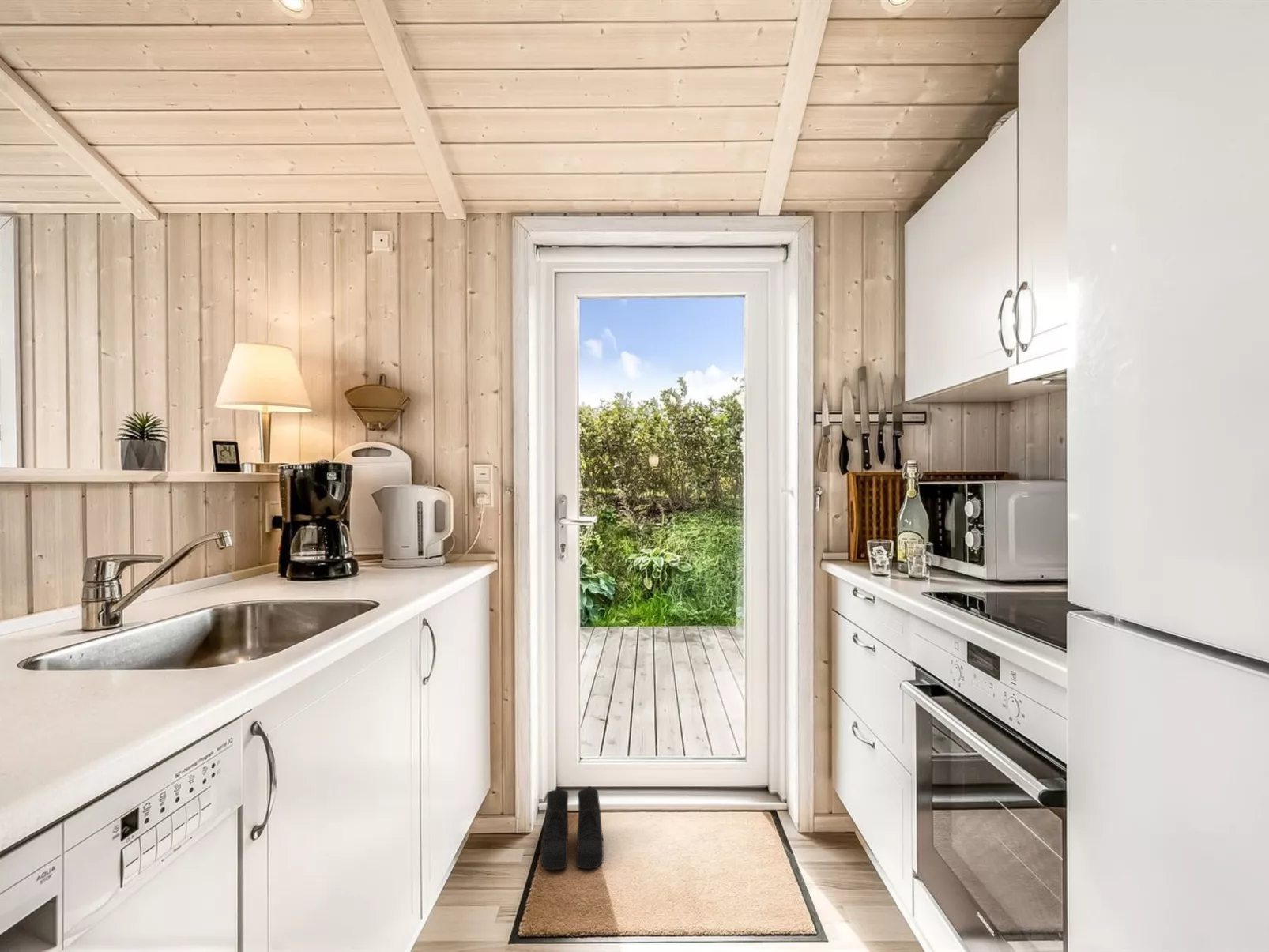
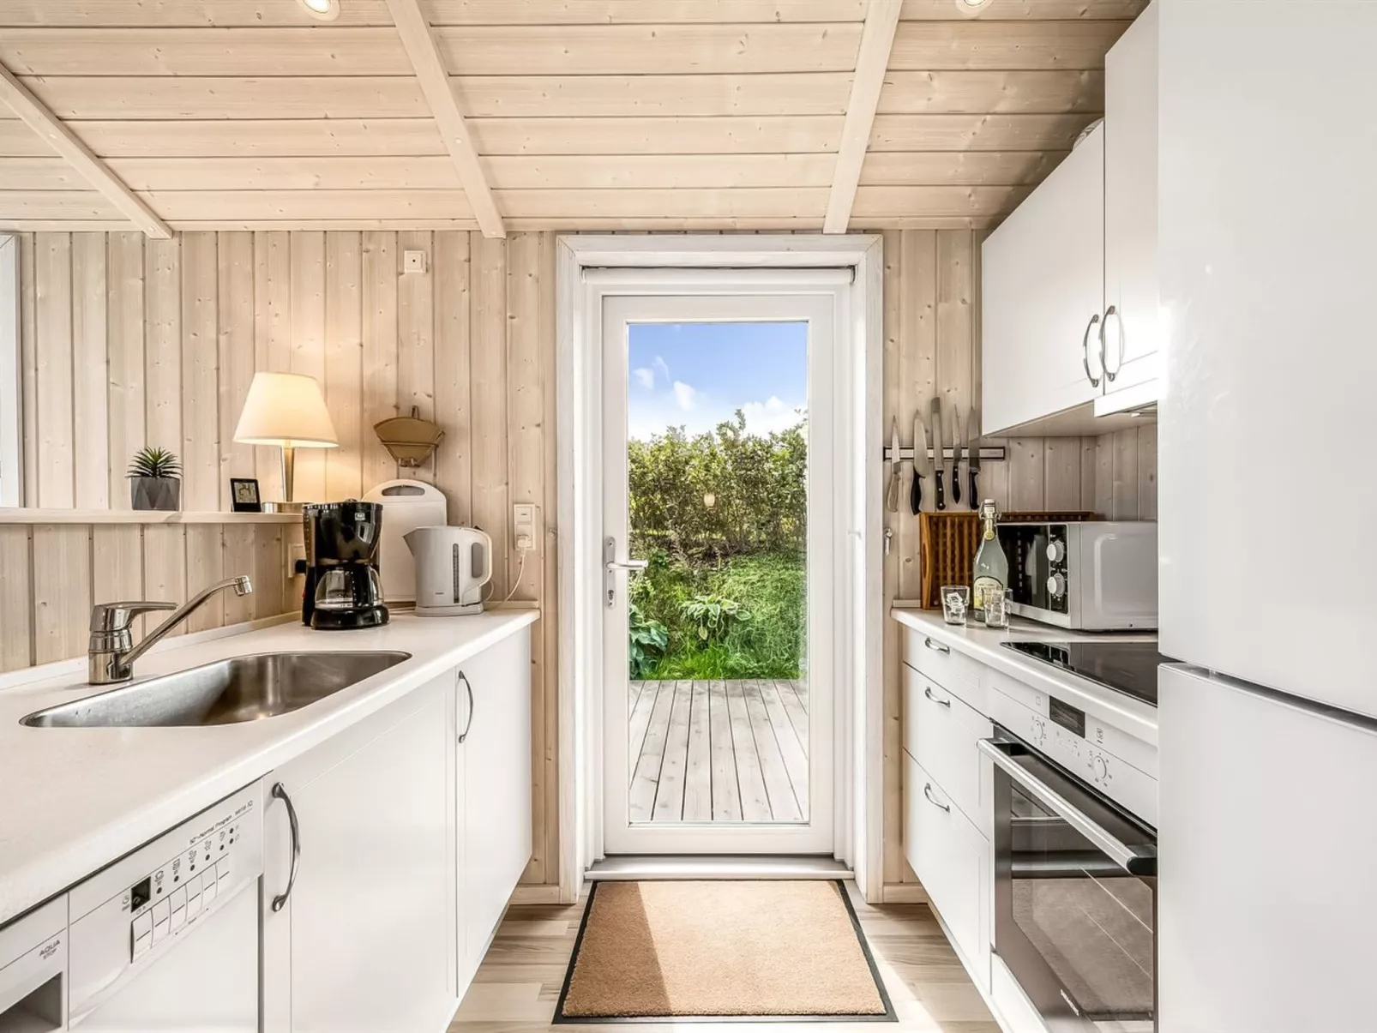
- boots (567, 822)
